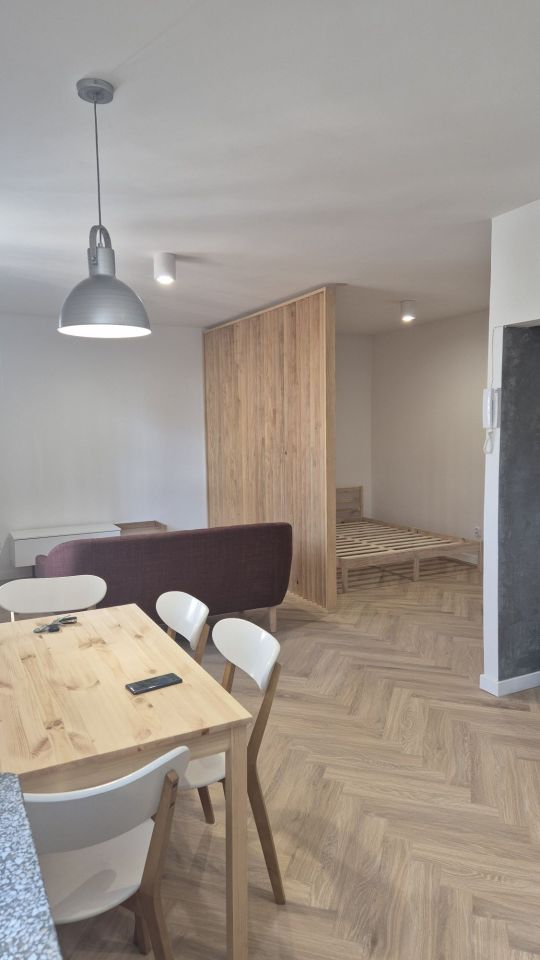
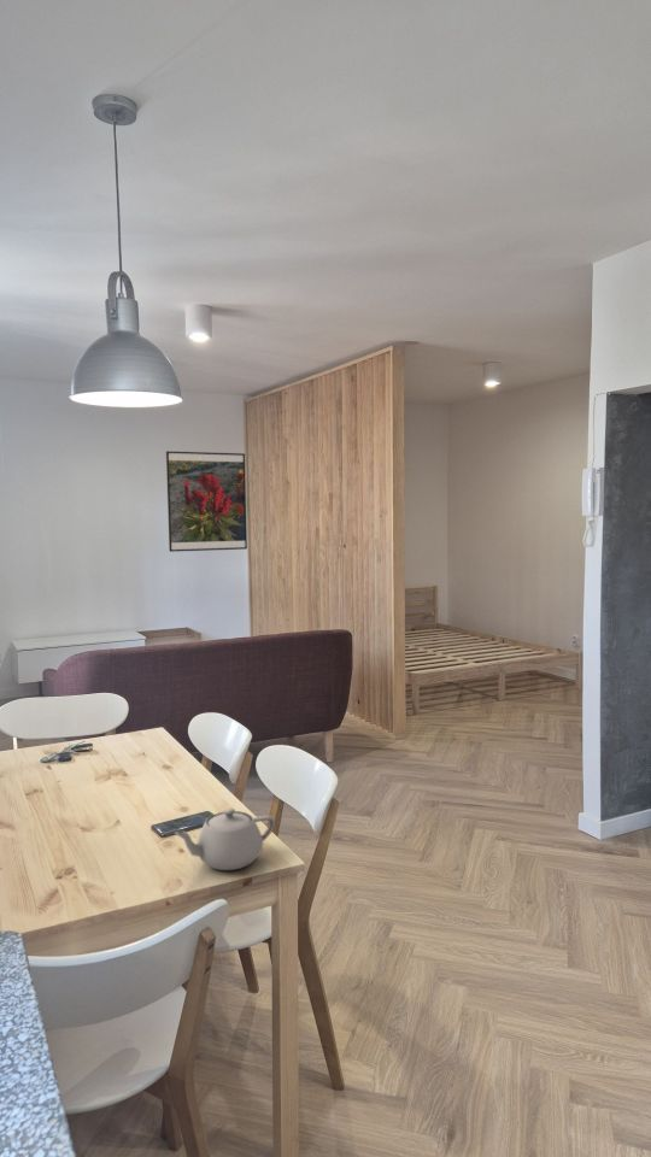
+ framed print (207, 501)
+ teapot (225, 835)
